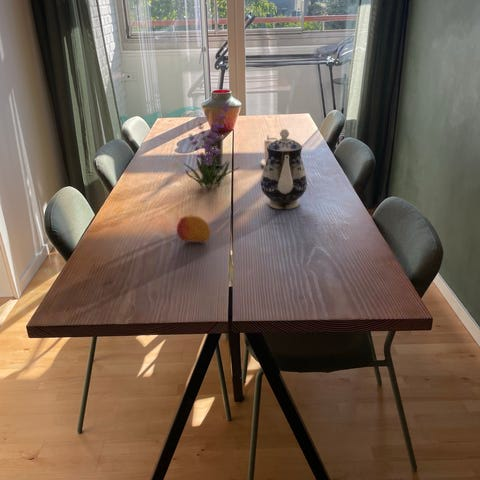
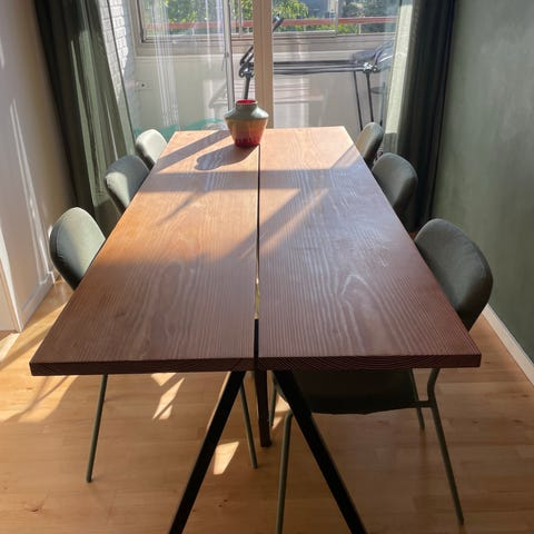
- plant (208, 146)
- candle (267, 152)
- teapot (284, 167)
- fruit (193, 228)
- cup (213, 148)
